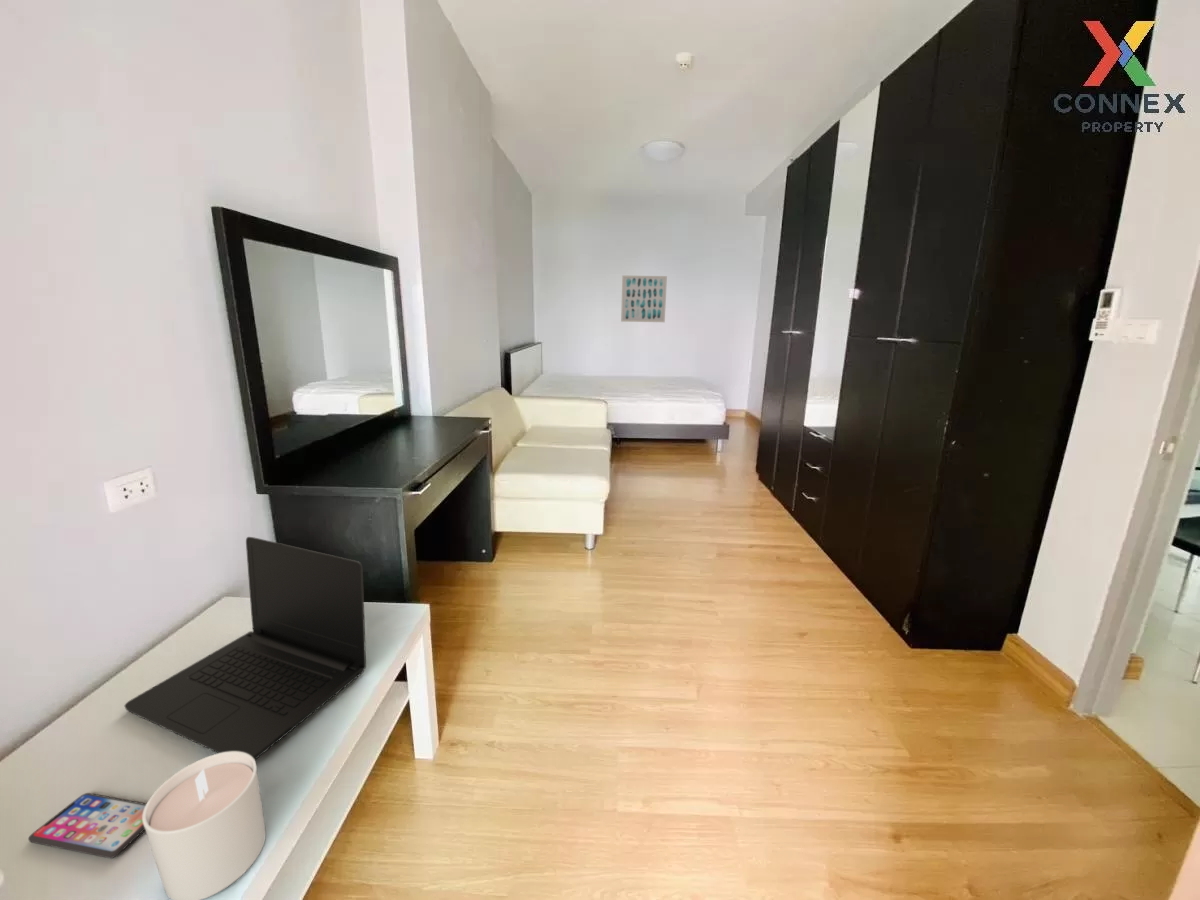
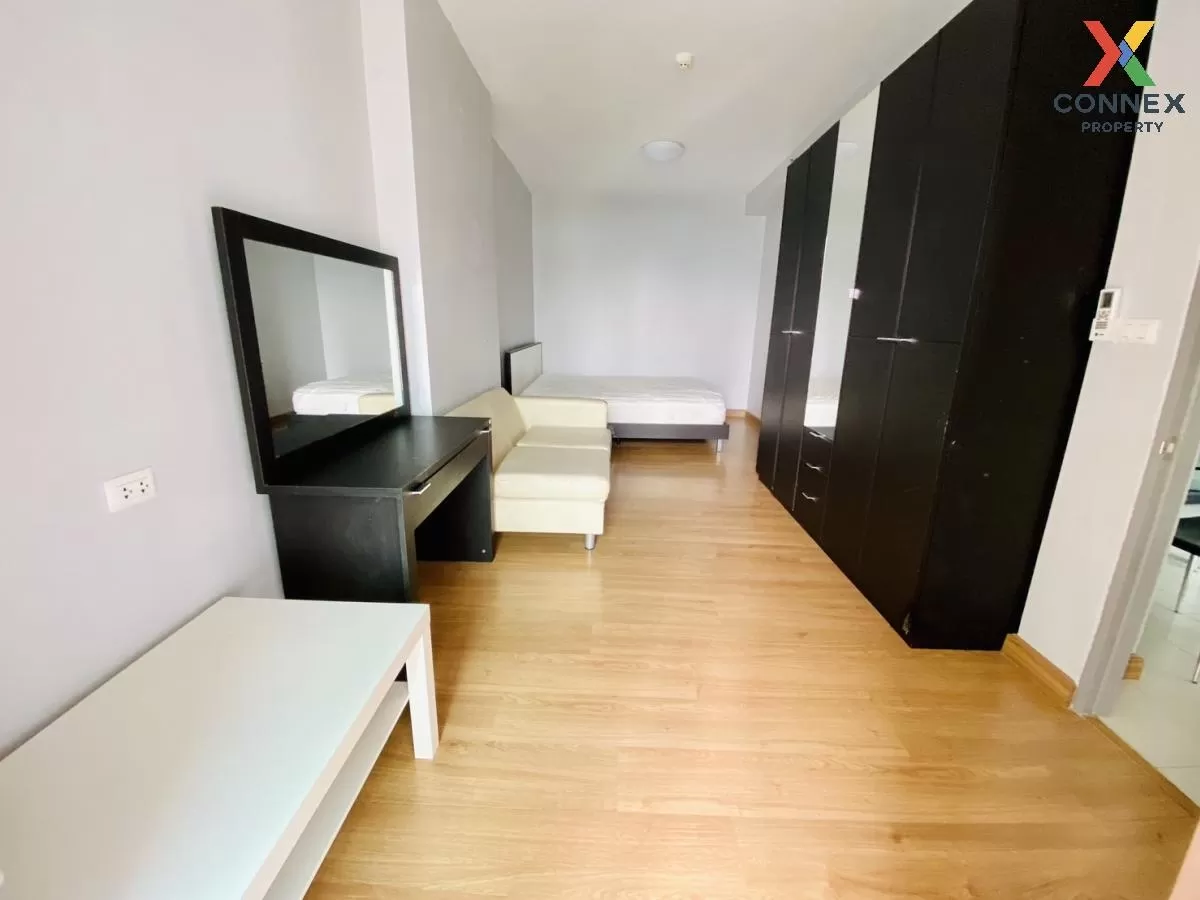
- smartphone (98, 823)
- laptop (247, 633)
- candle (208, 816)
- wall art (643, 299)
